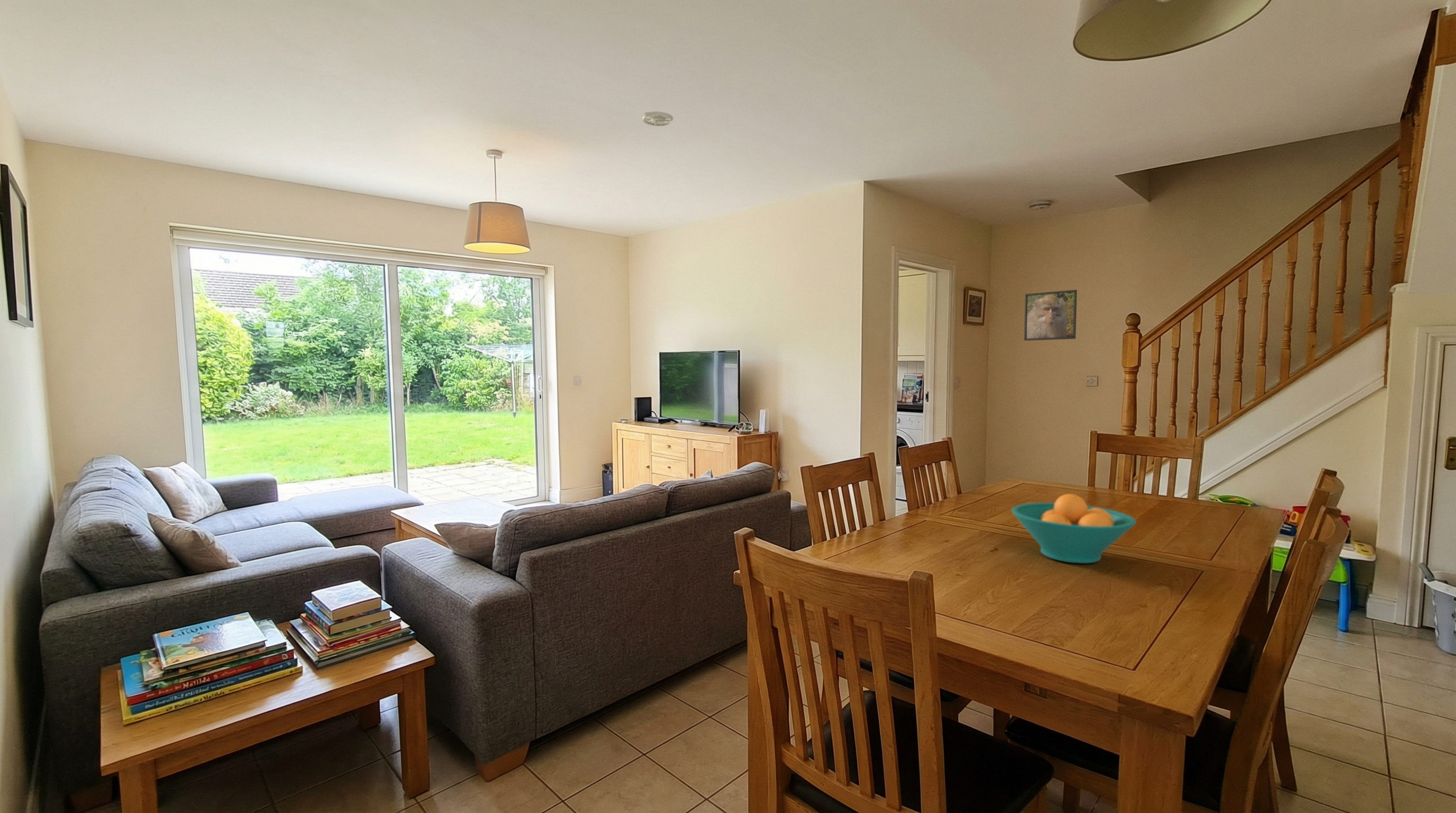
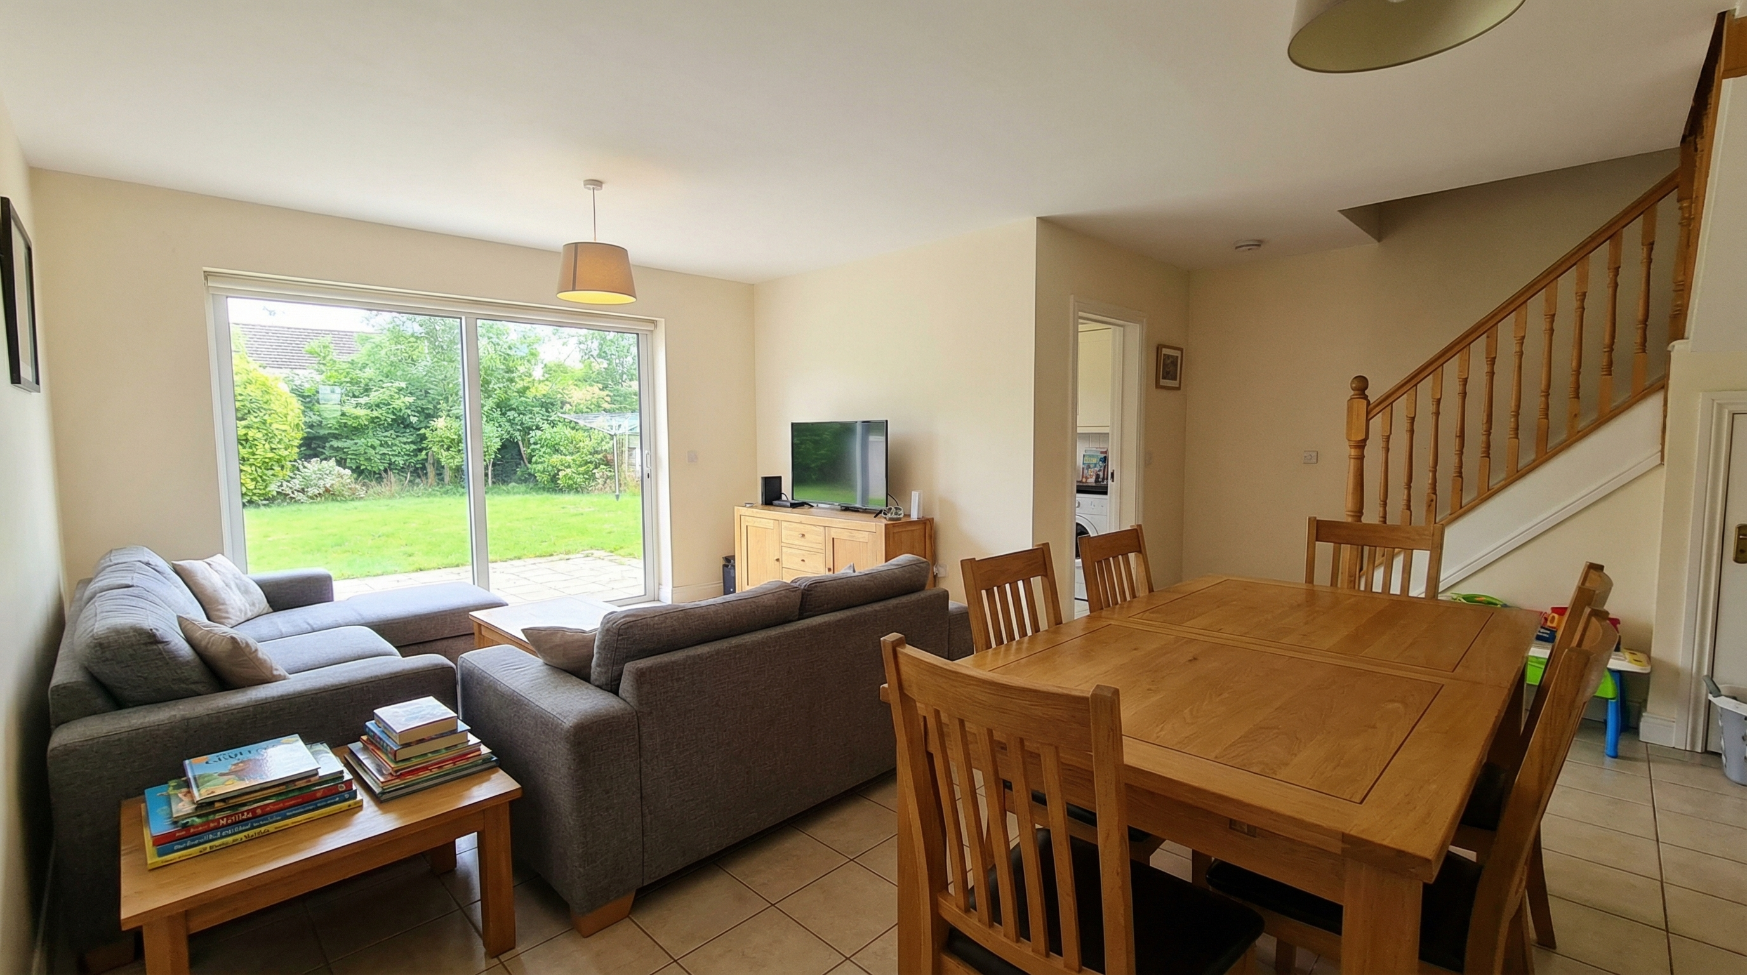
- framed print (1050, 315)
- smoke detector (658, 120)
- fruit bowl (1071, 525)
